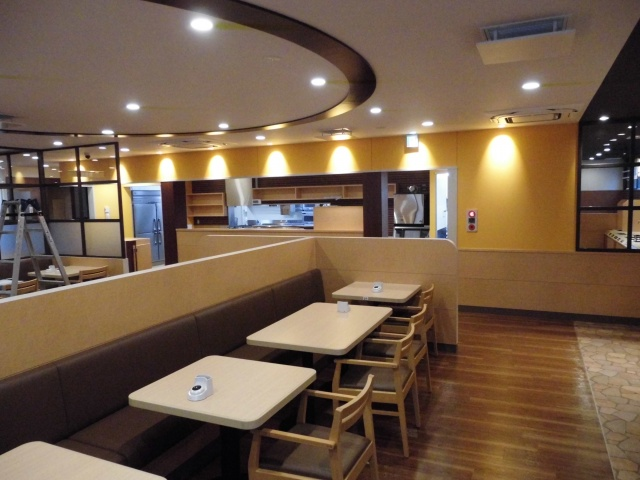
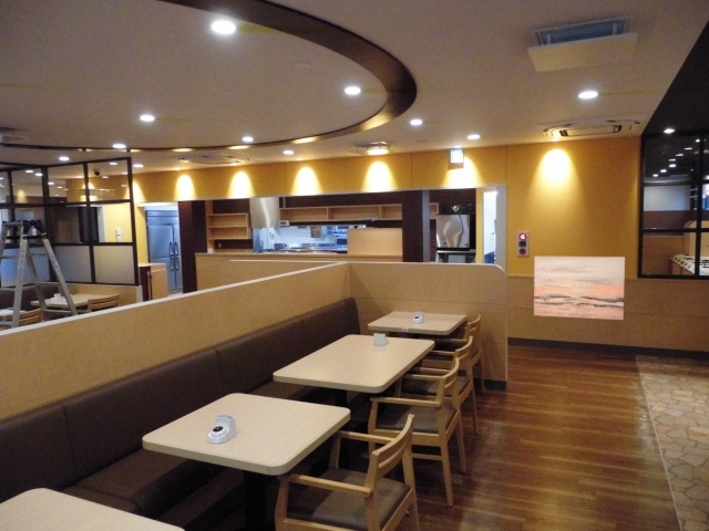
+ wall art (577, 287)
